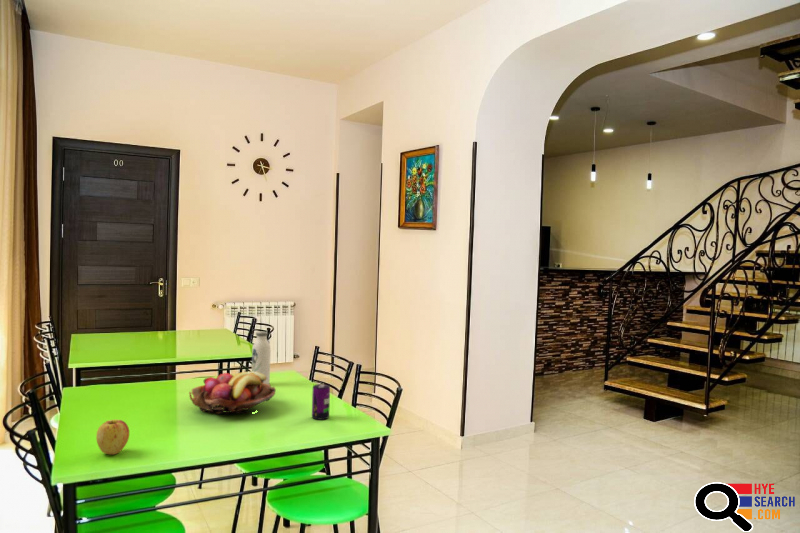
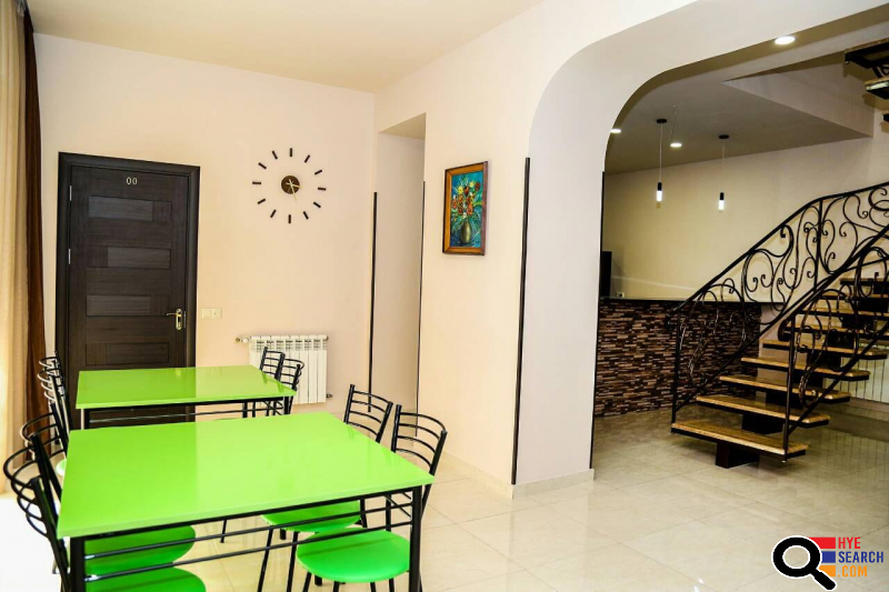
- fruit basket (233, 390)
- beverage can (320, 401)
- apple (112, 436)
- water bottle (261, 358)
